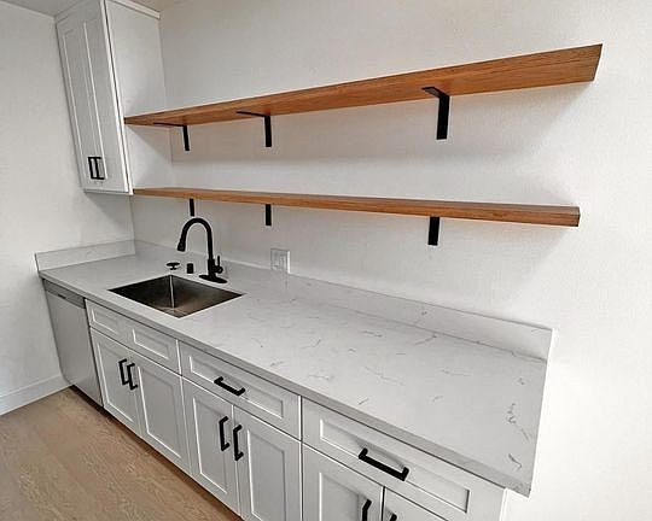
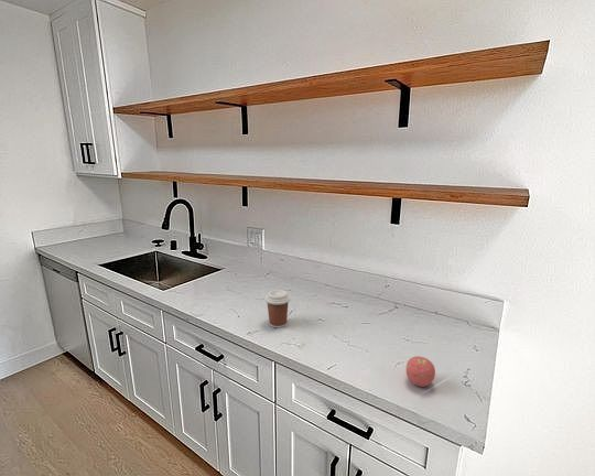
+ apple (420, 370)
+ coffee cup (278, 309)
